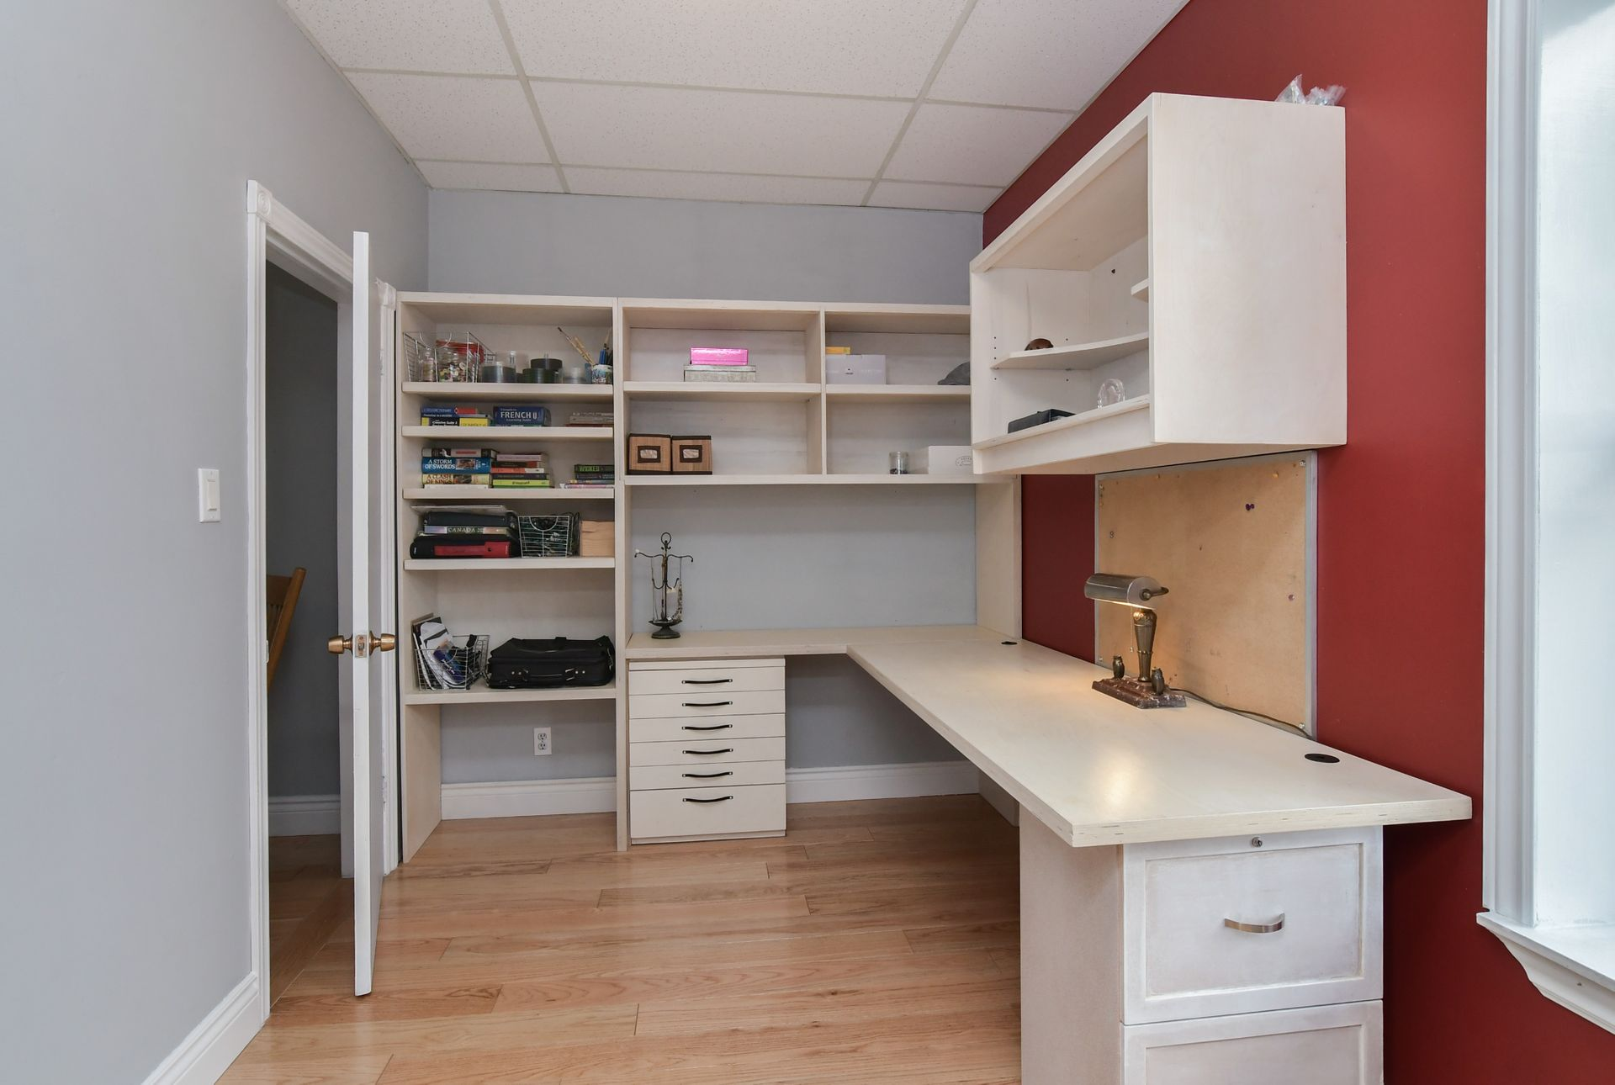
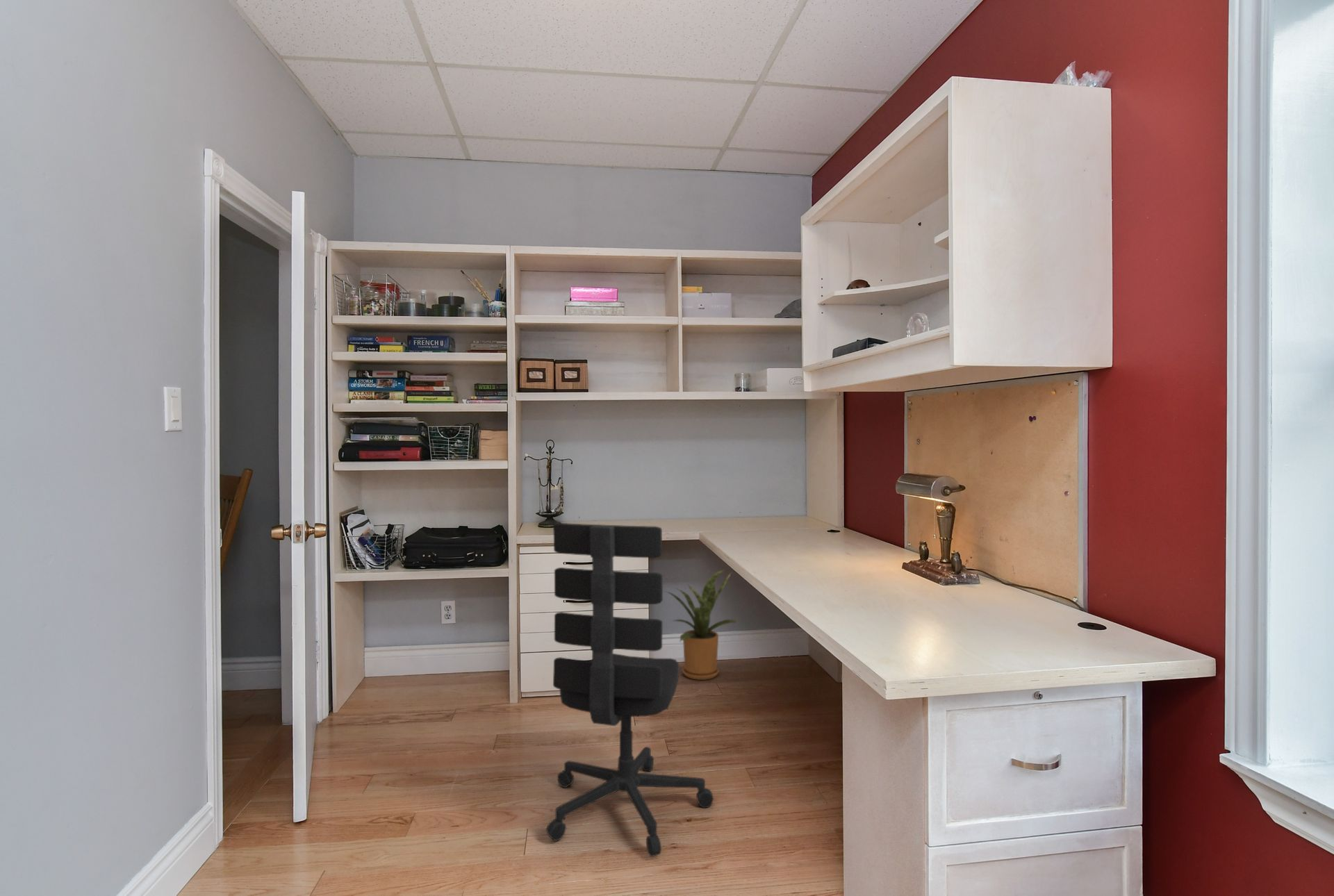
+ office chair (627, 661)
+ house plant (697, 622)
